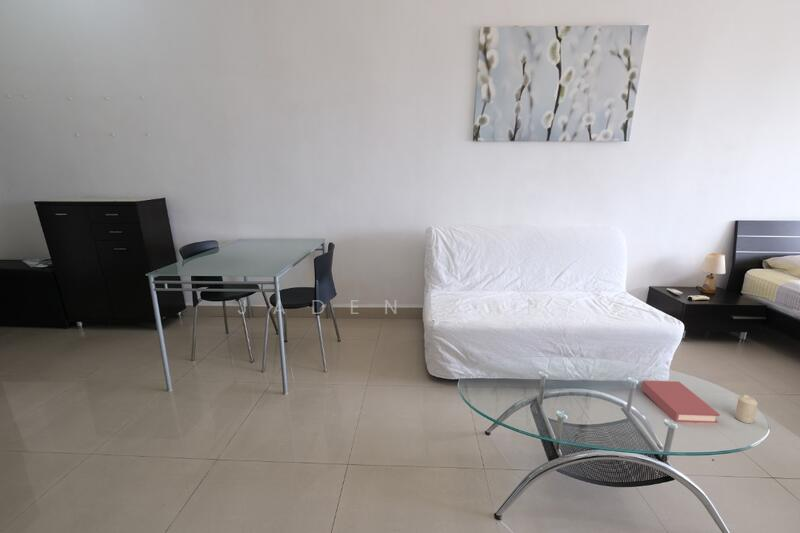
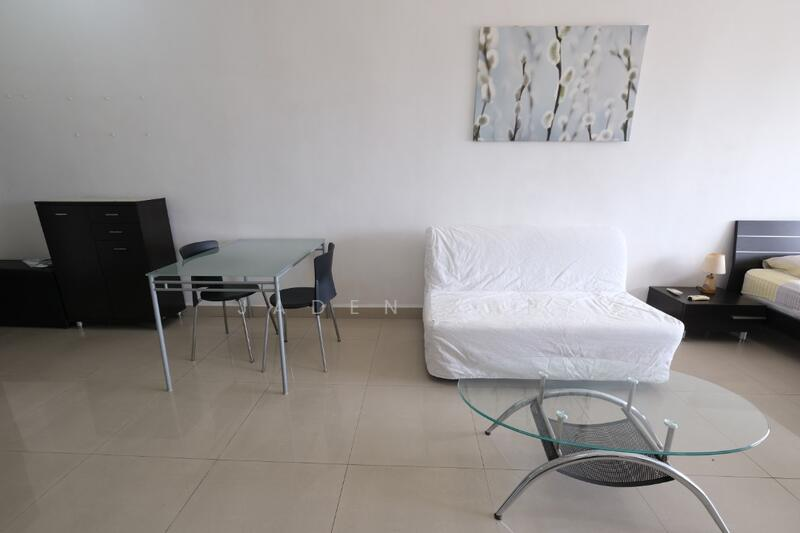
- candle (746, 408)
- book (677, 400)
